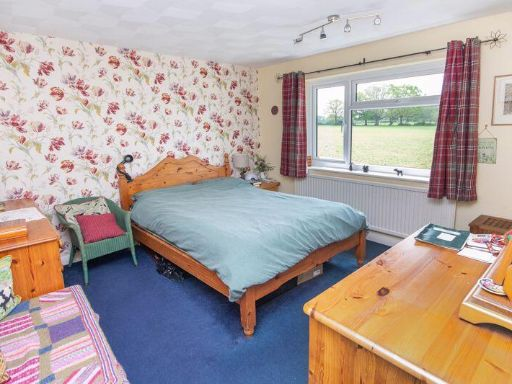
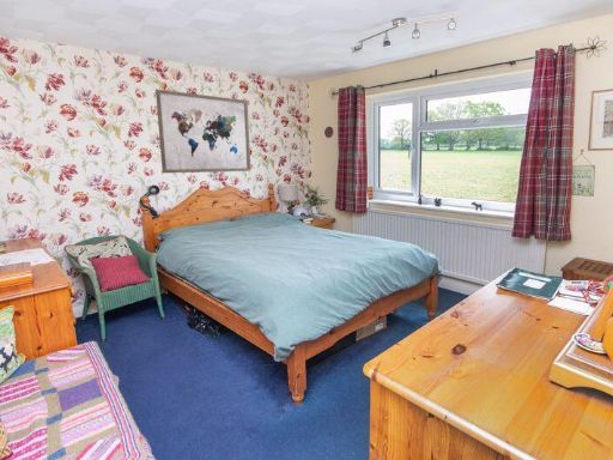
+ wall art (207, 134)
